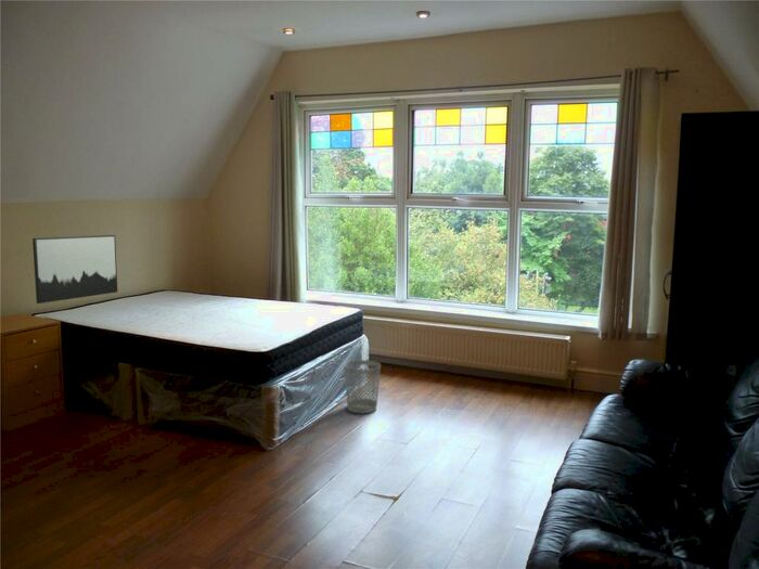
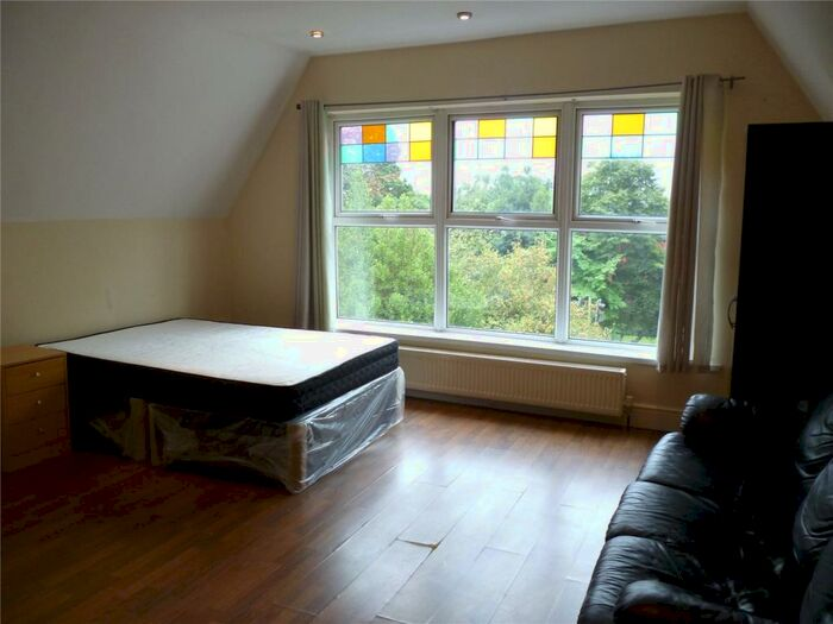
- wall art (78, 267)
- wastebasket (362, 386)
